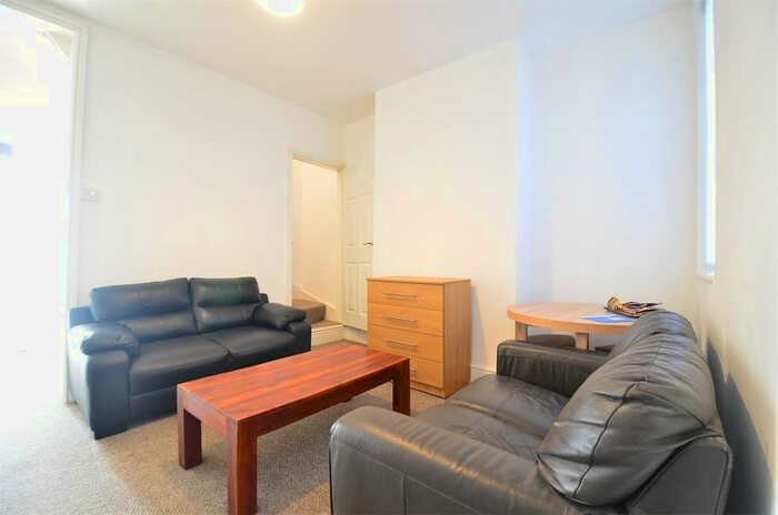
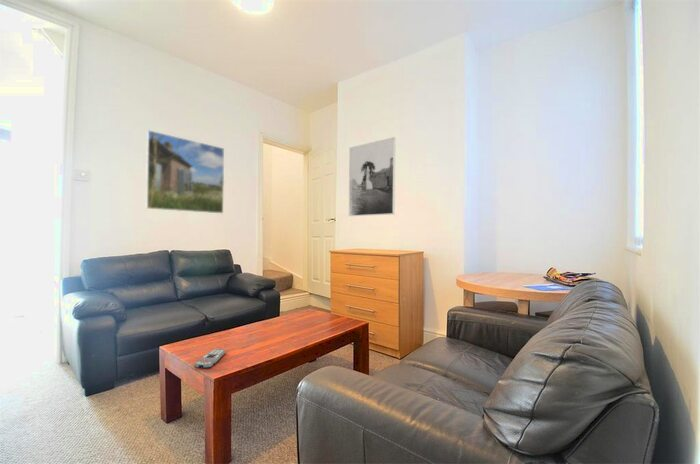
+ remote control (211, 358)
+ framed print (370, 179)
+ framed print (188, 175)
